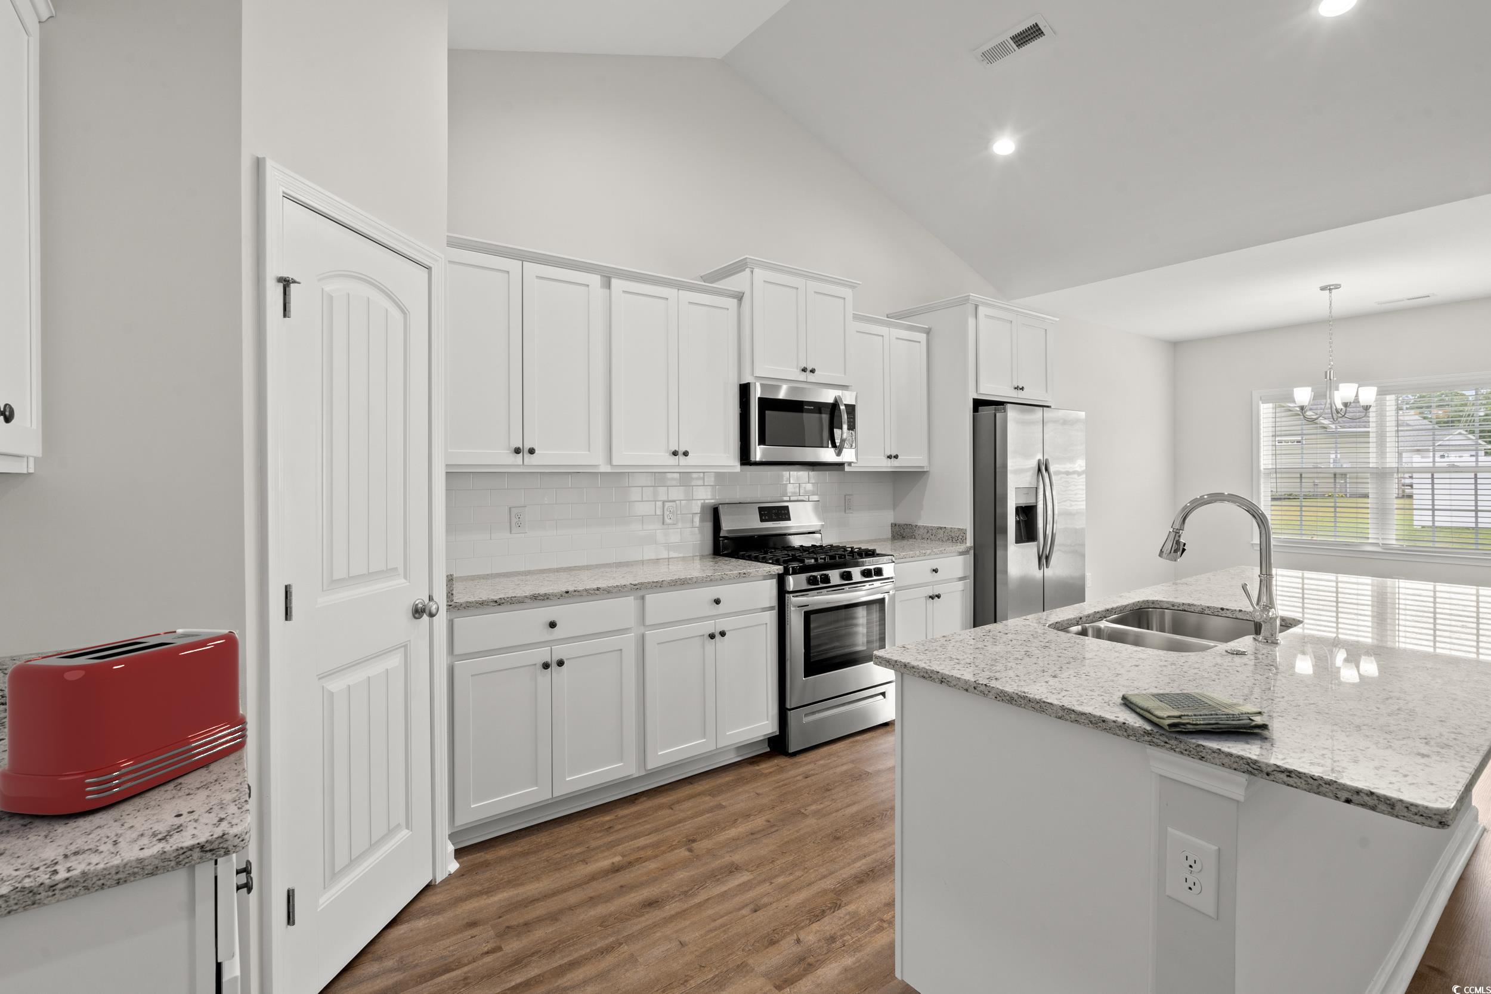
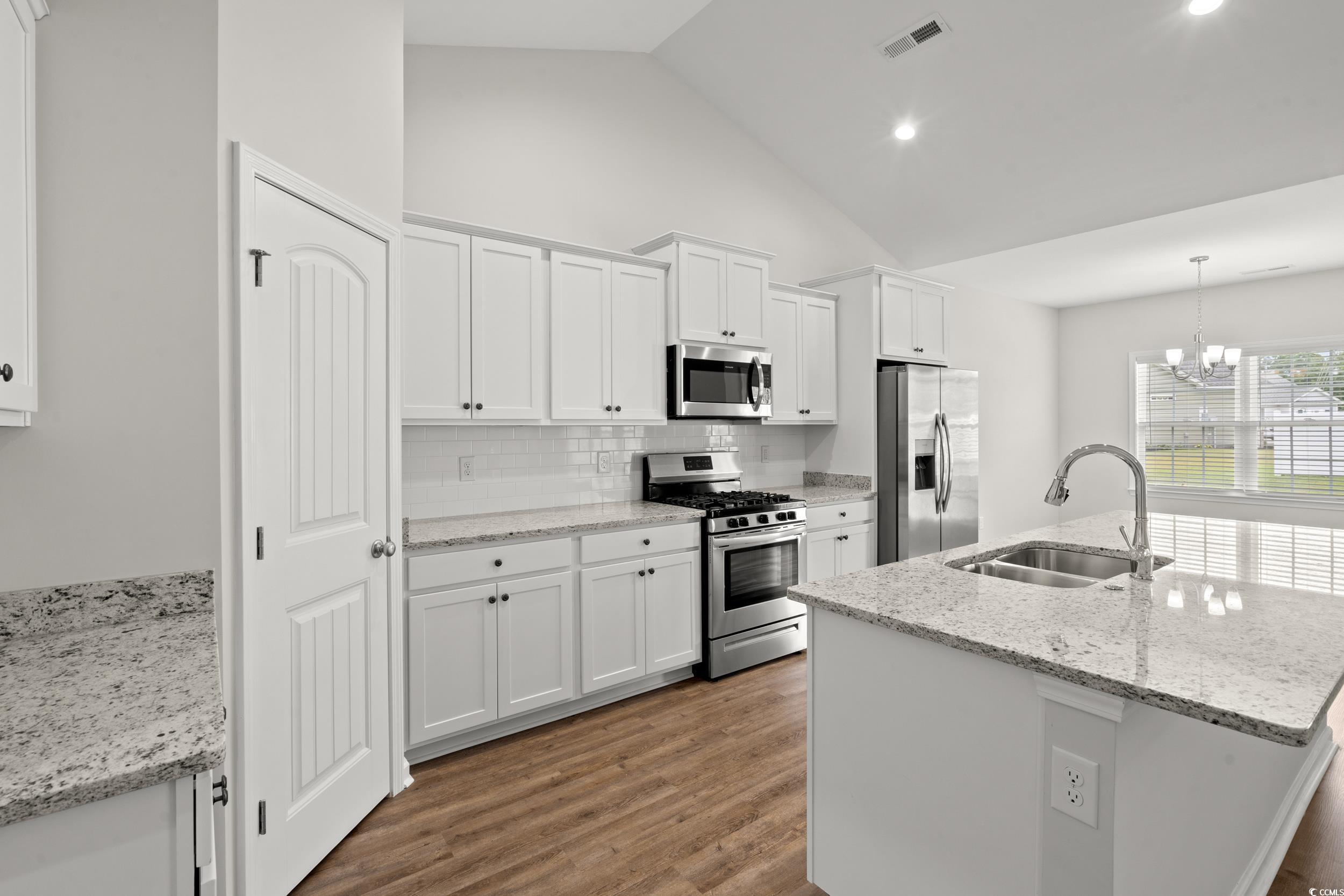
- dish towel (1191, 709)
- toaster (135, 708)
